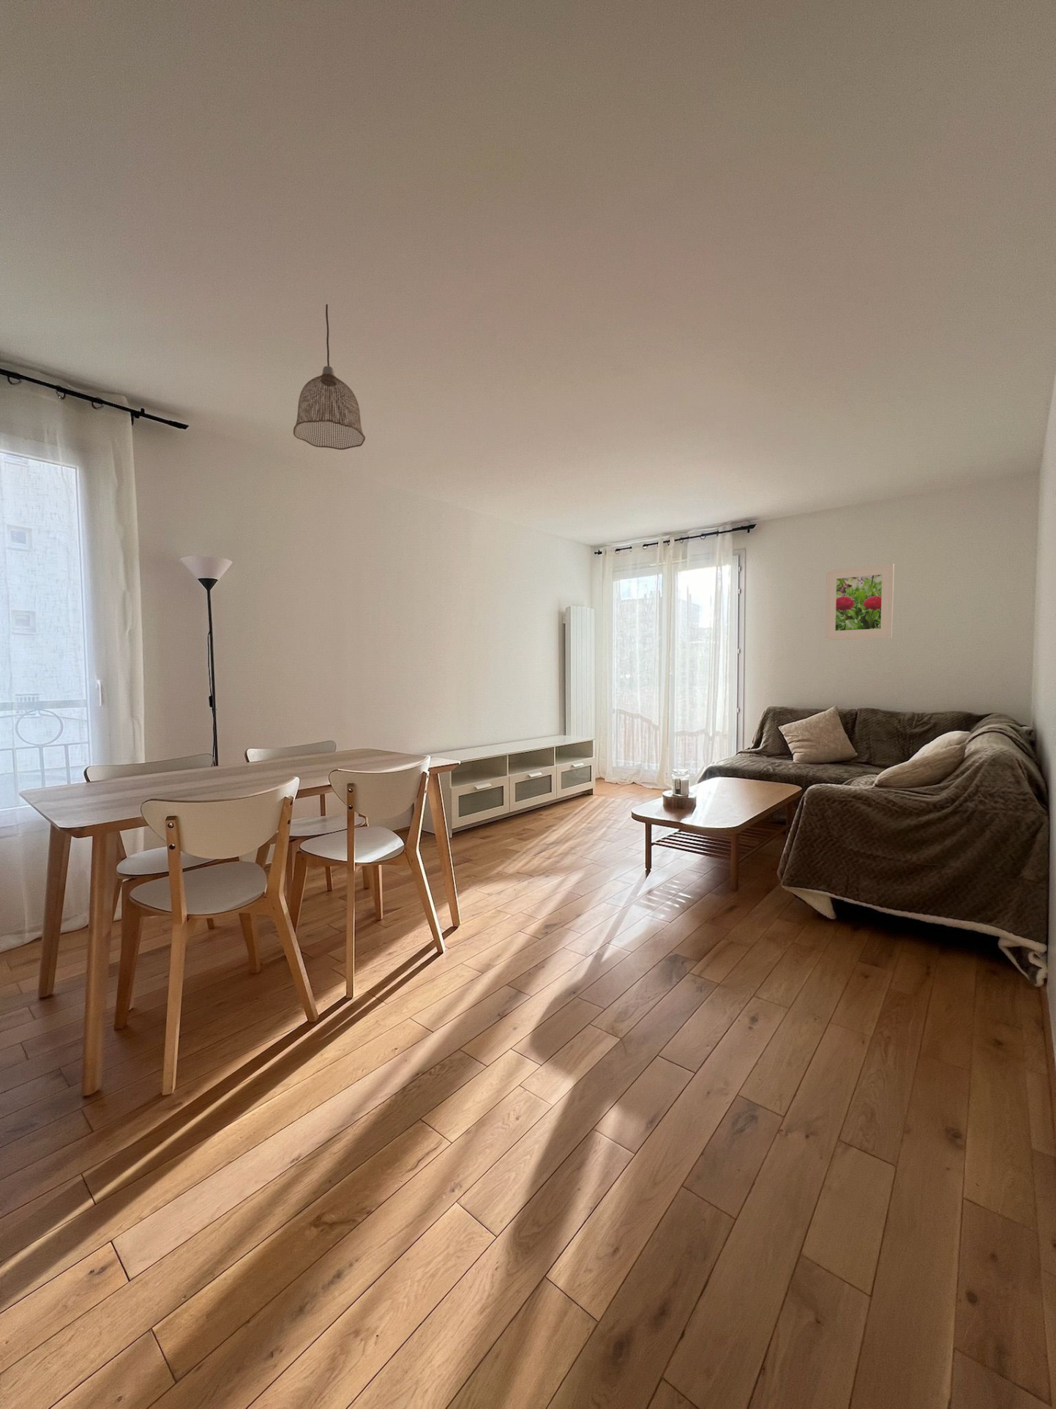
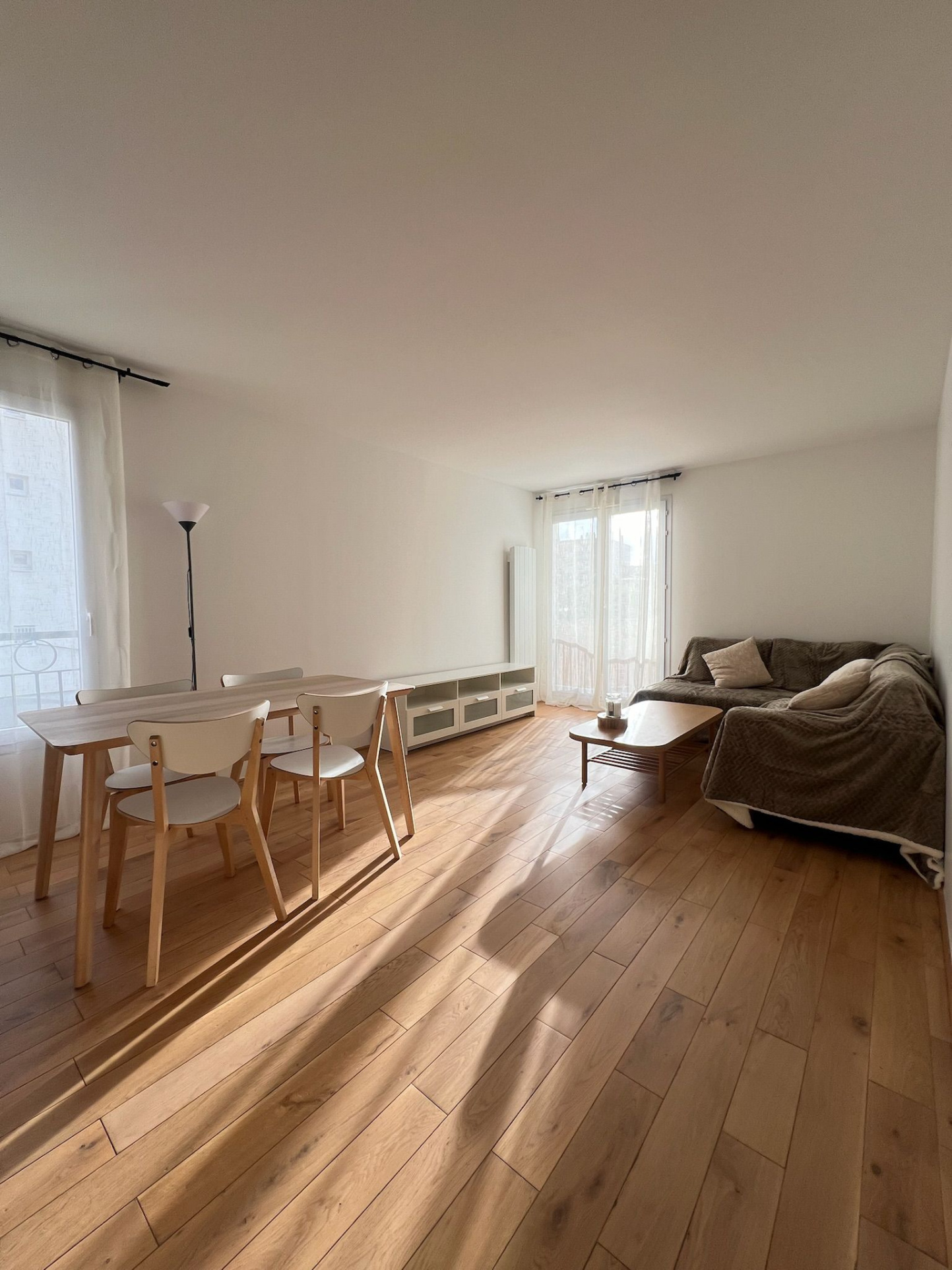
- pendant lamp (328, 371)
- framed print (857, 602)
